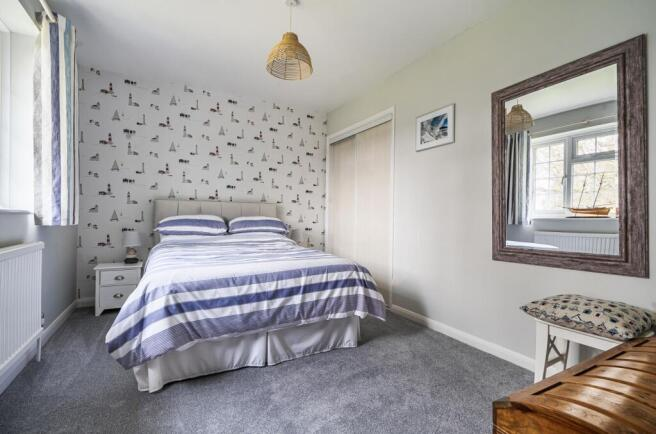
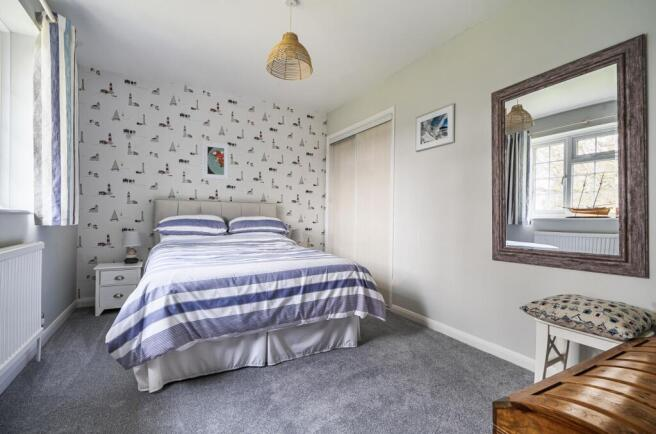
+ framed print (215, 161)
